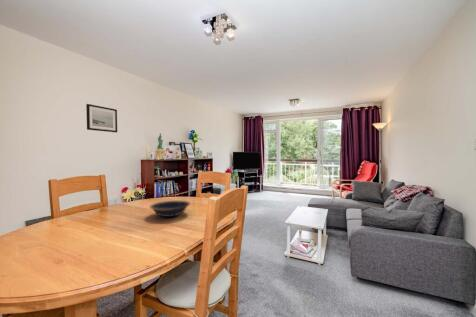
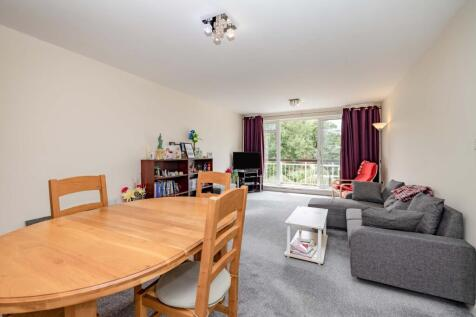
- bowl (170, 209)
- wall art (102, 119)
